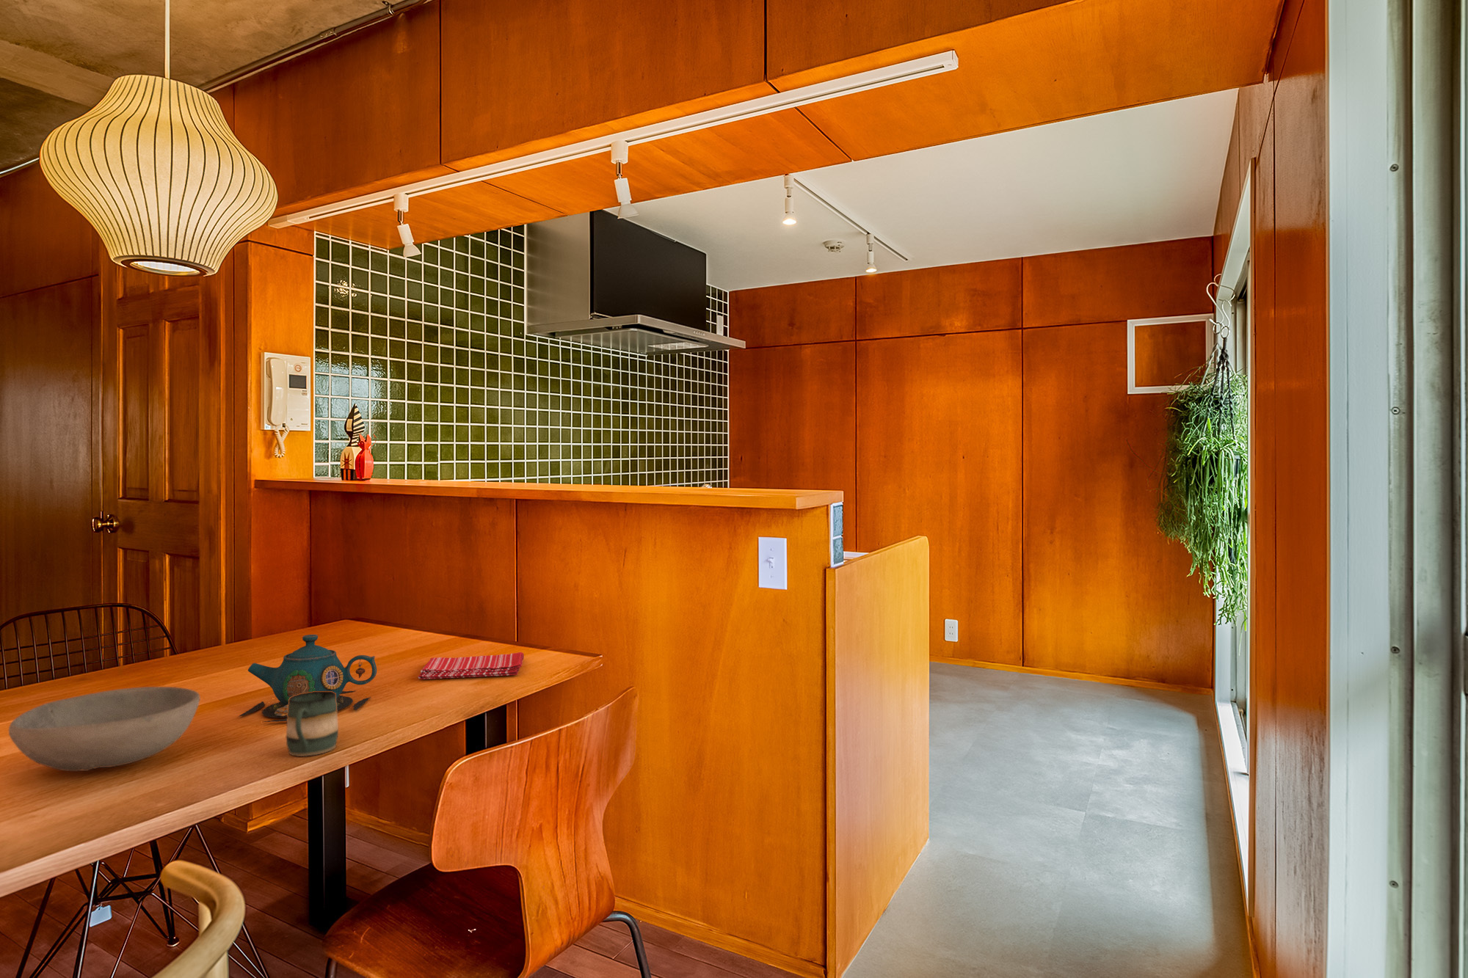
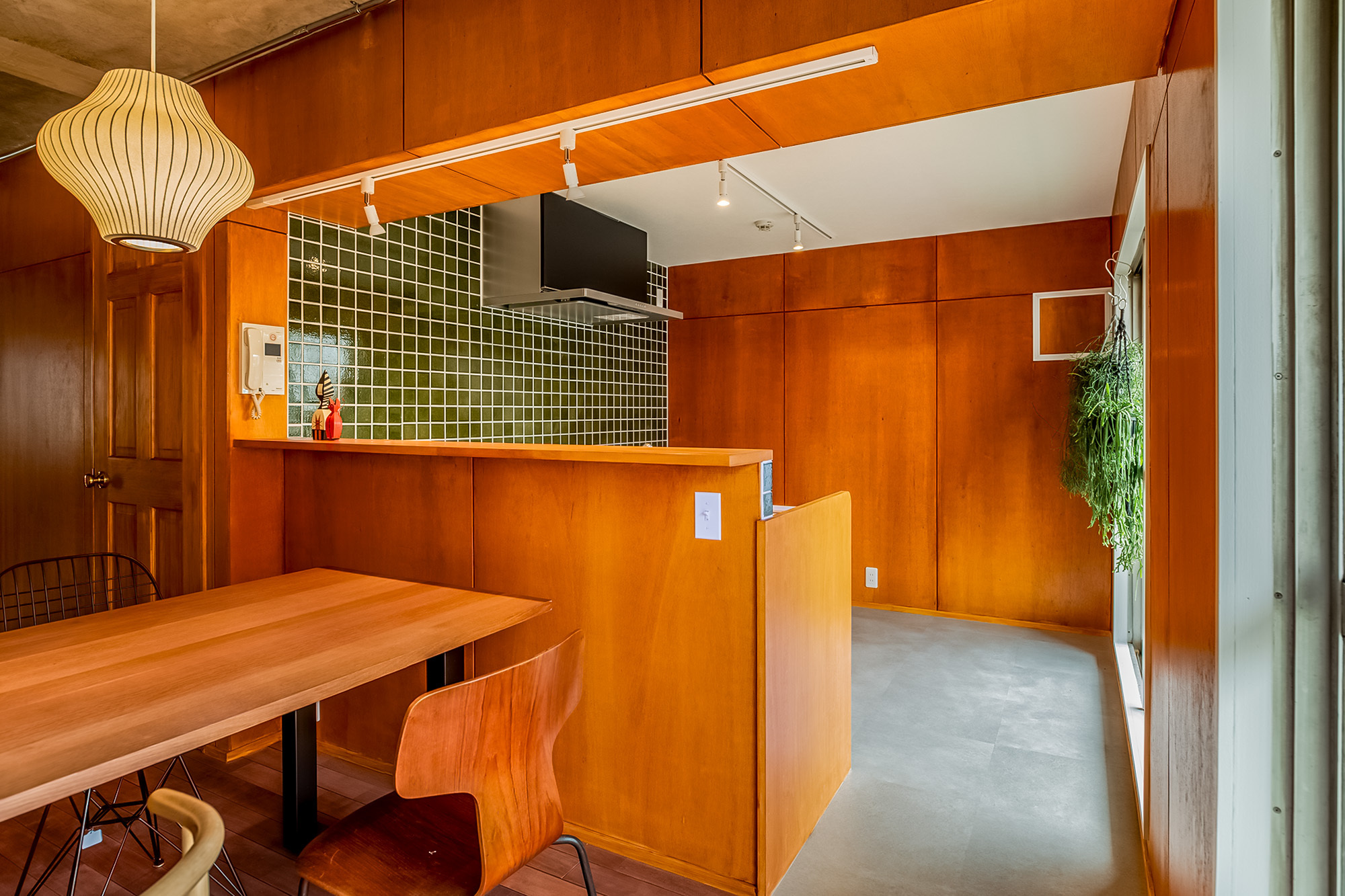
- teapot (311, 670)
- dish towel (474, 664)
- mug (309, 726)
- bowl (111, 735)
